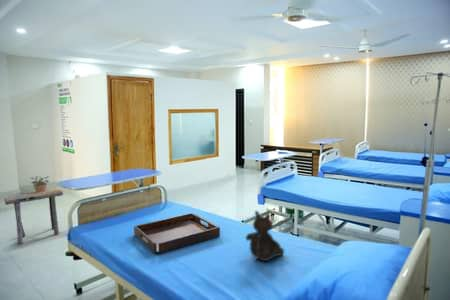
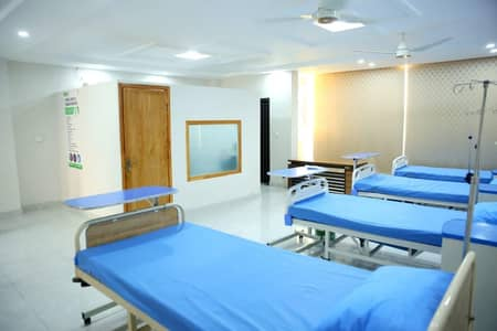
- potted plant (41, 184)
- teddy bear (266, 233)
- serving tray (176, 230)
- stool (50, 215)
